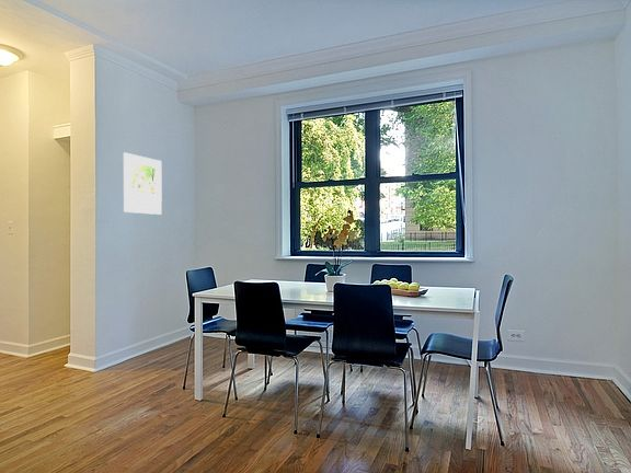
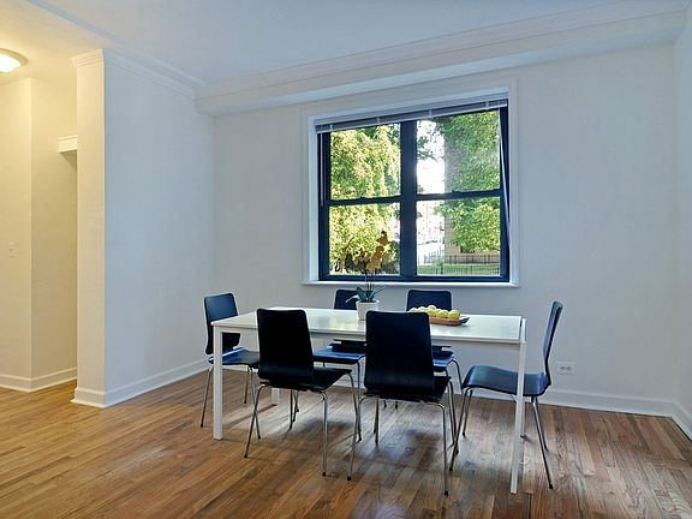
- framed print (144, 185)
